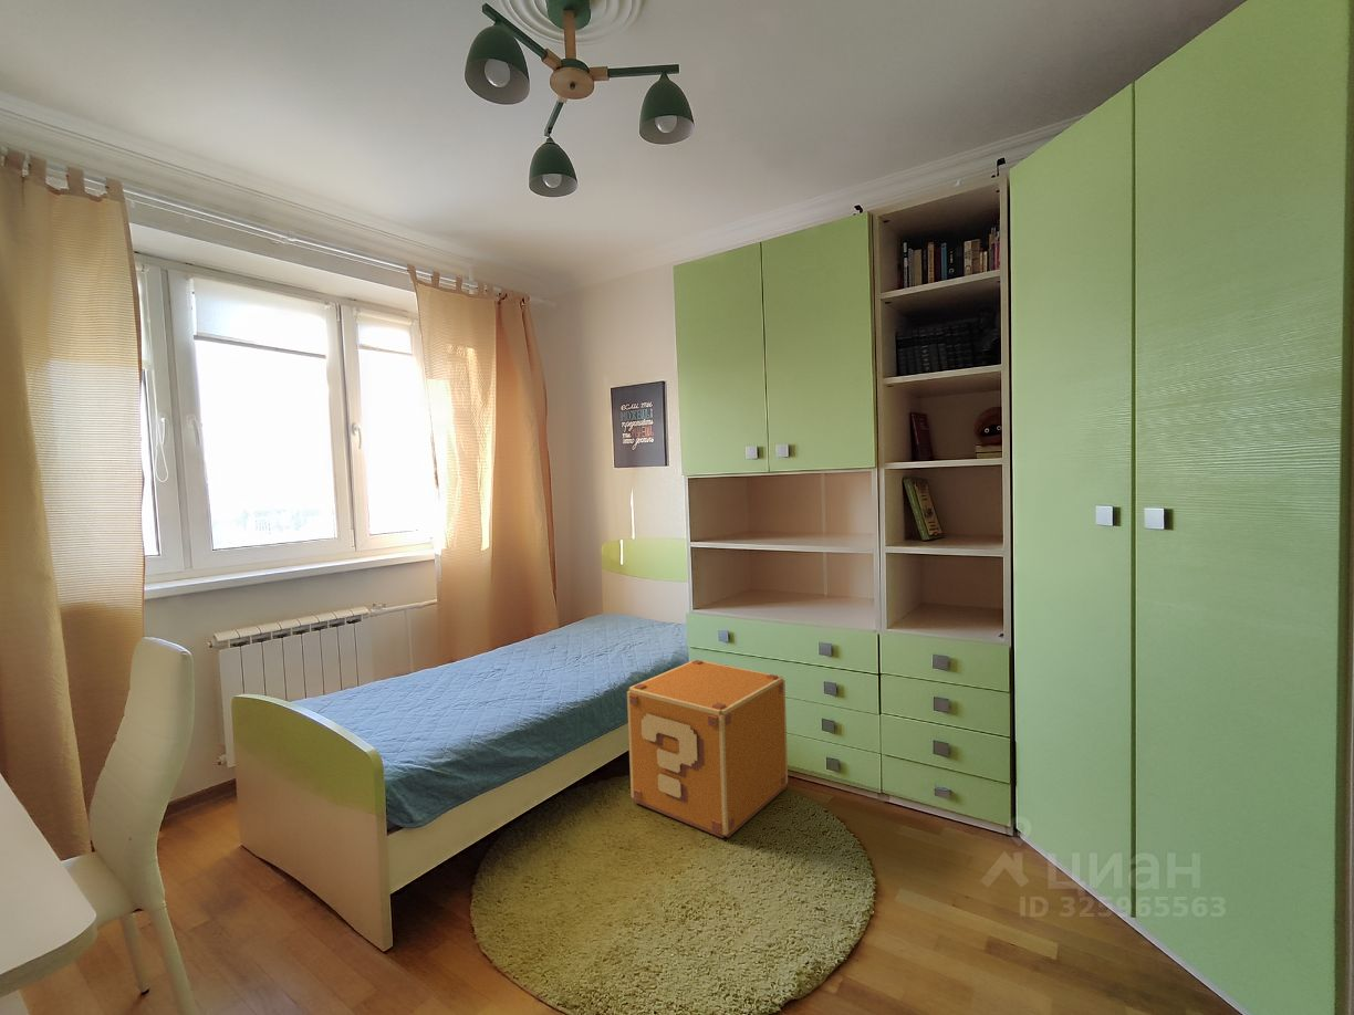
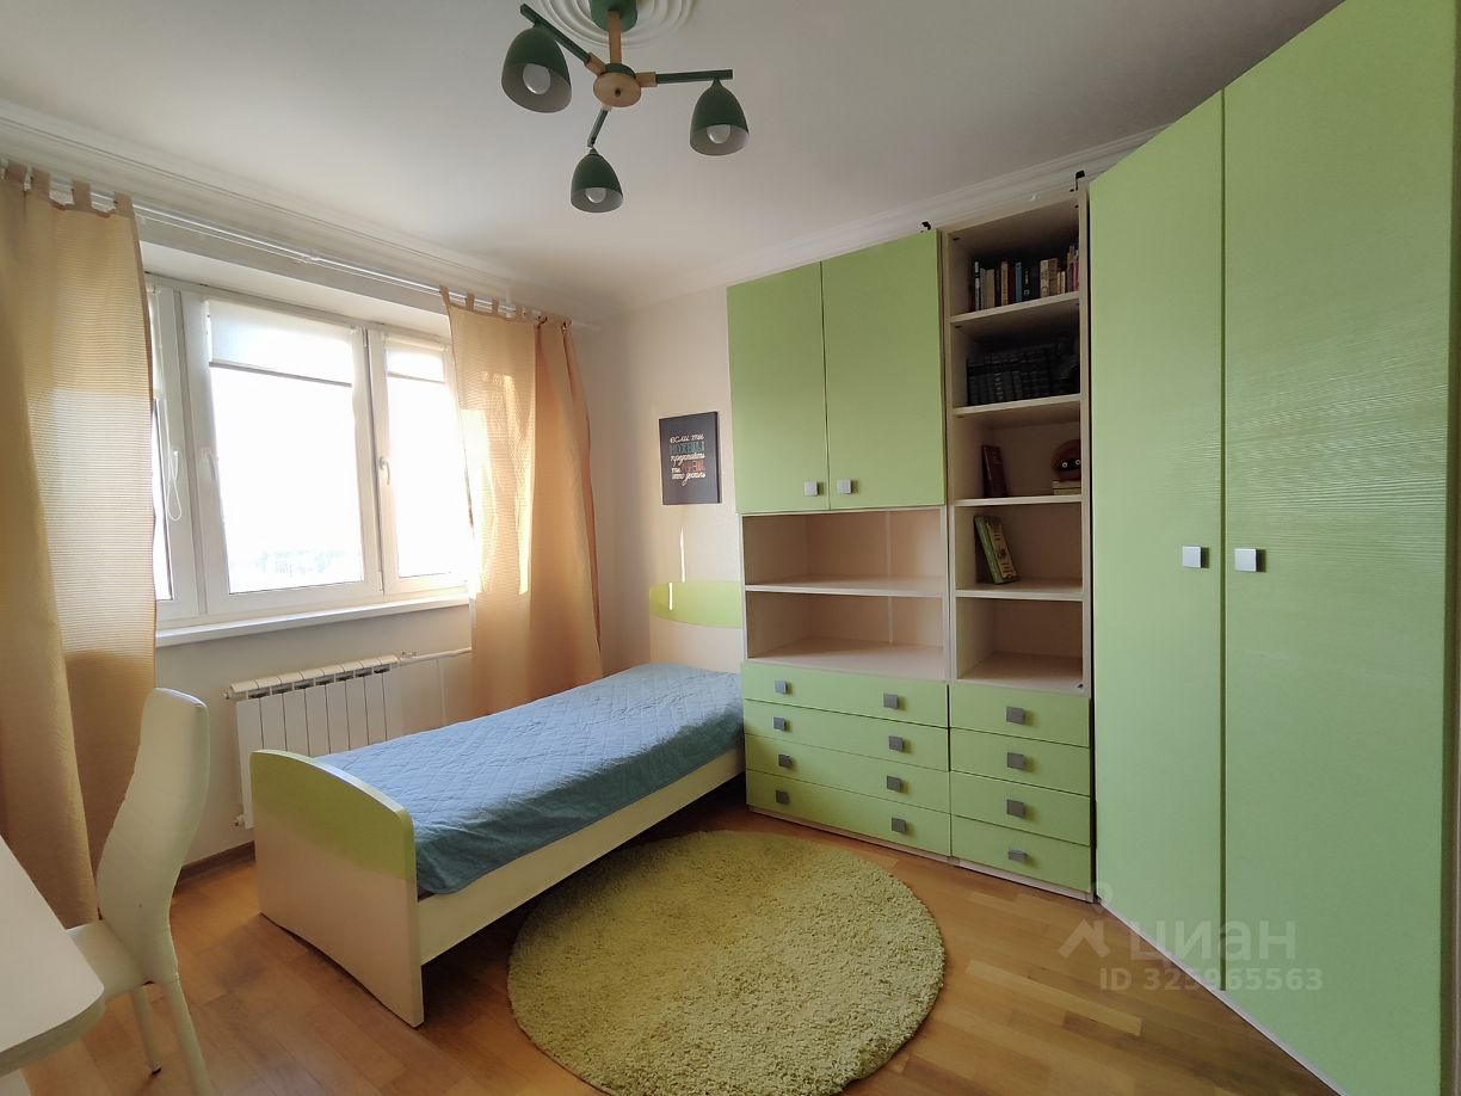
- toy box (708, 737)
